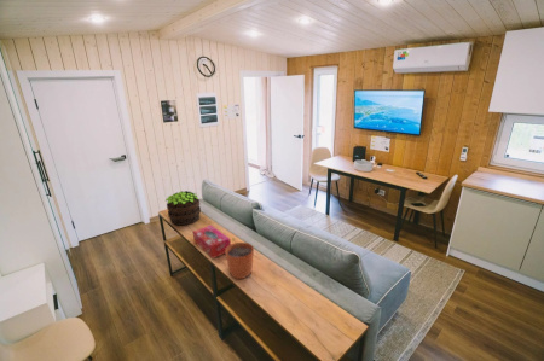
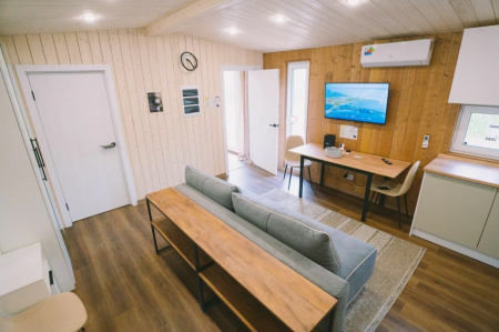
- potted plant (184, 205)
- tissue box (210, 240)
- plant pot (239, 255)
